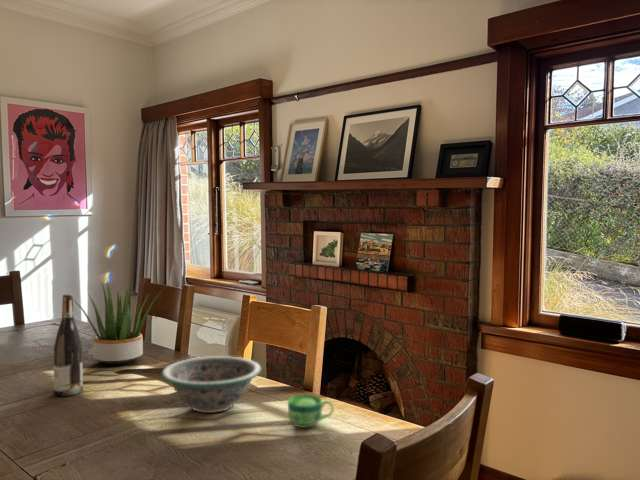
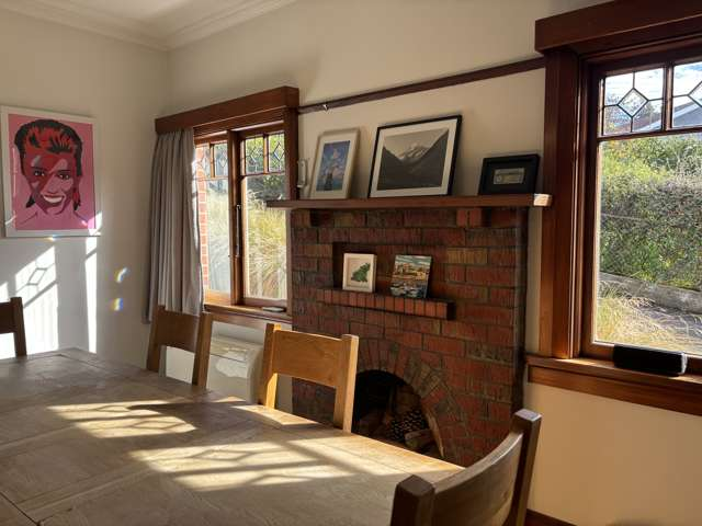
- potted plant (118, 320)
- wine bottle (68, 343)
- cup (310, 411)
- decorative bowl (212, 387)
